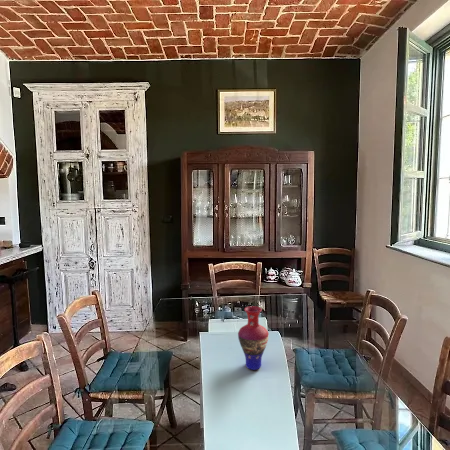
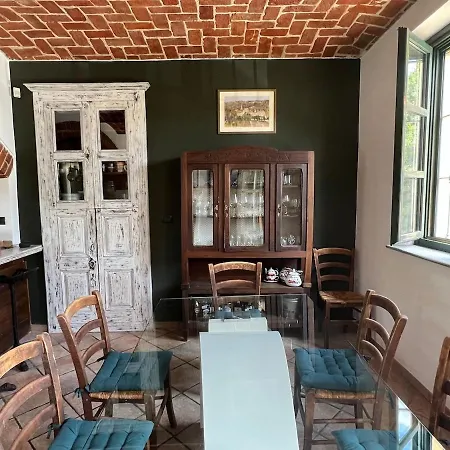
- vase (253, 337)
